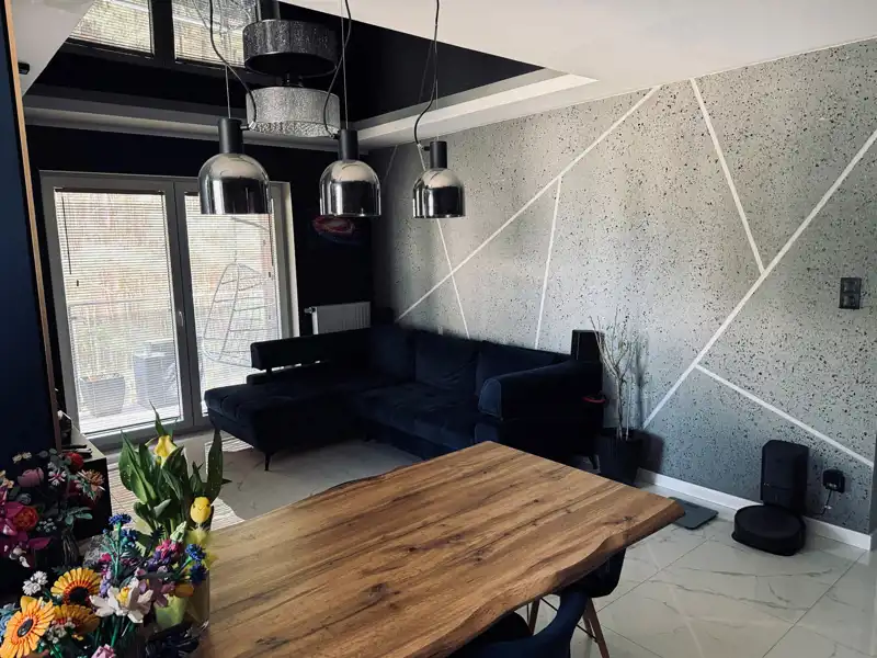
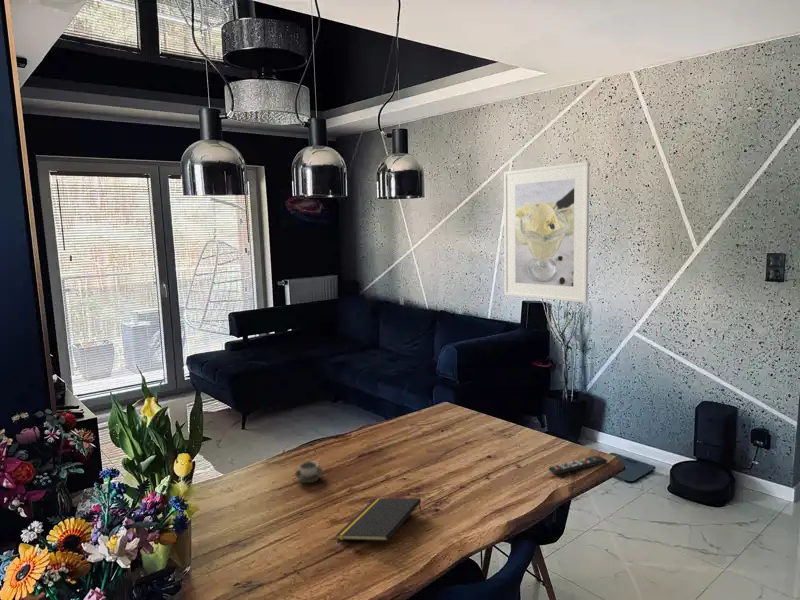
+ notepad (380, 518)
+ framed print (543, 233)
+ cup (309, 472)
+ remote control (578, 464)
